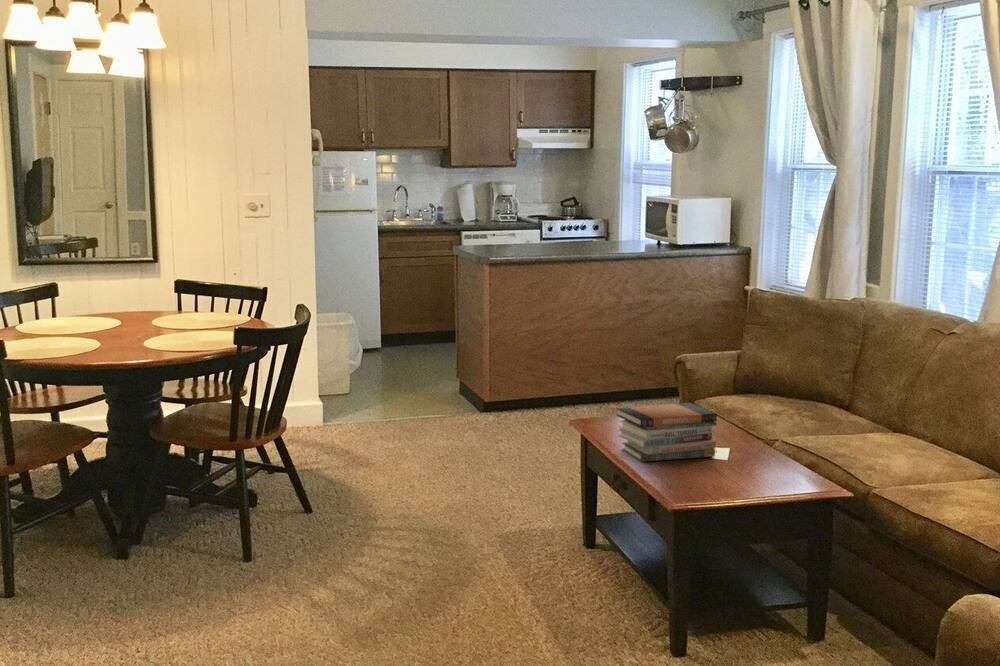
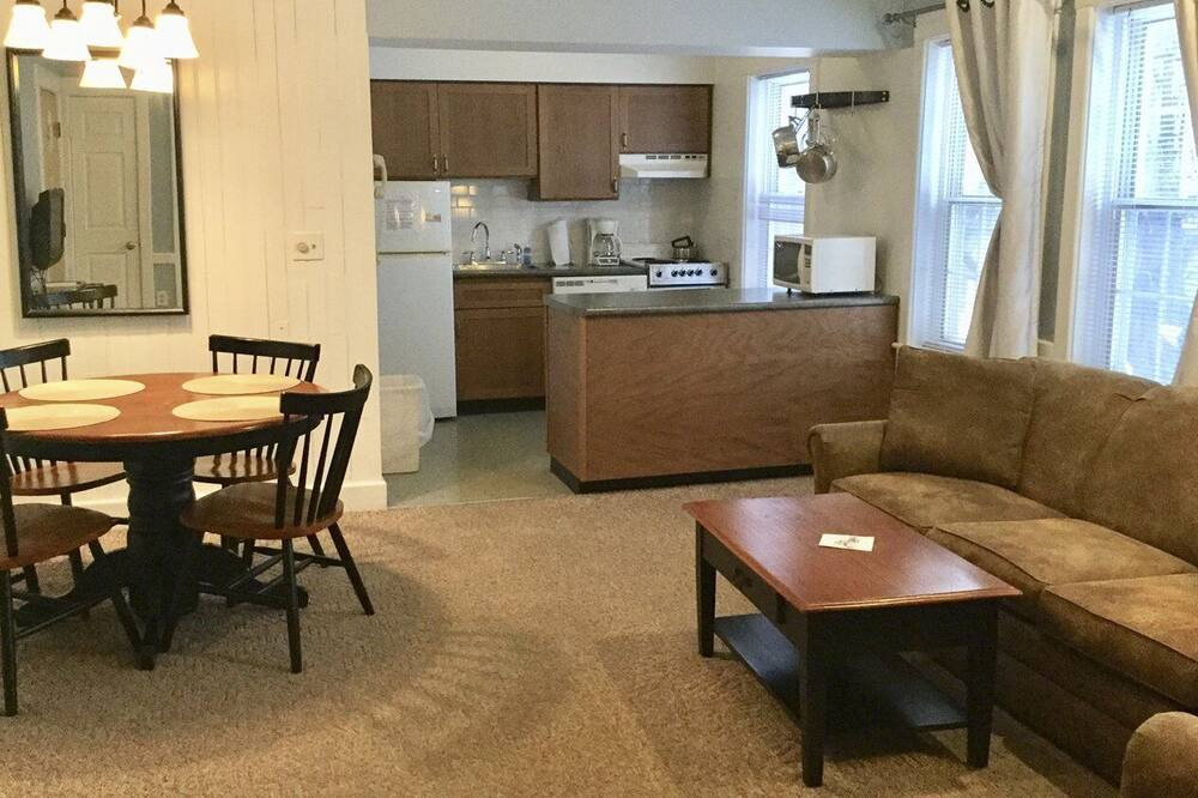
- book stack (666, 431)
